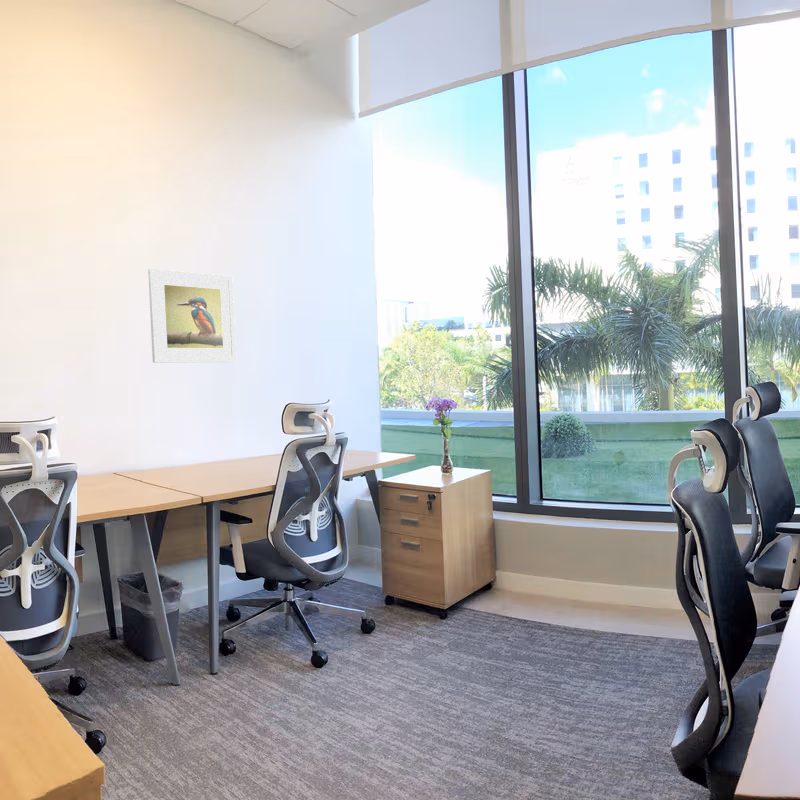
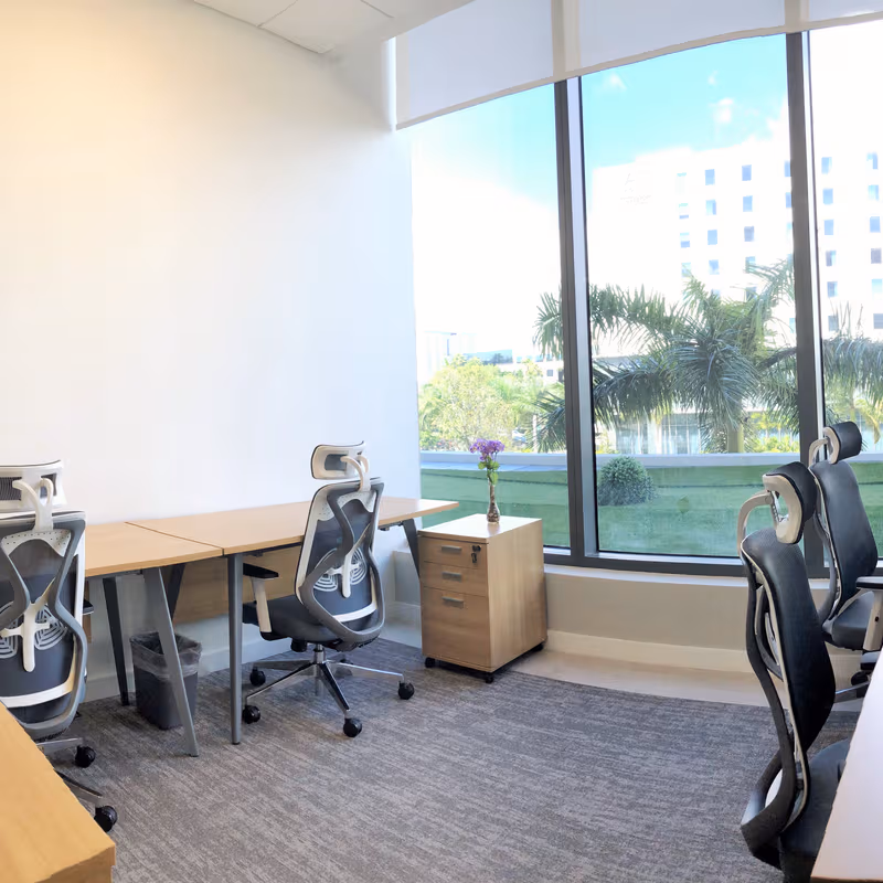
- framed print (194, 317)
